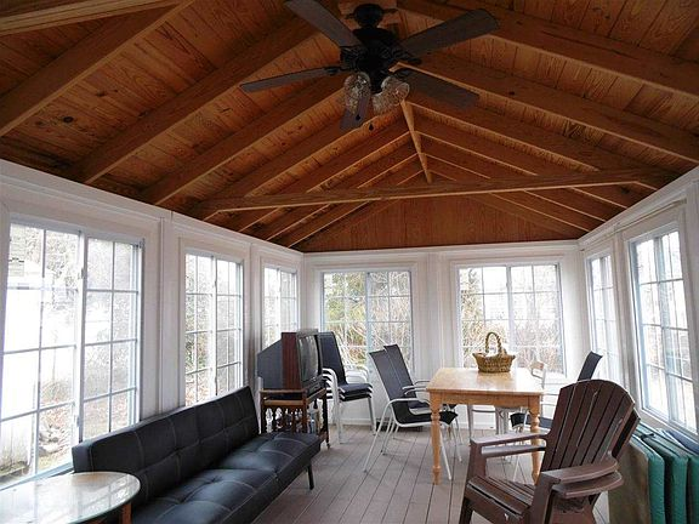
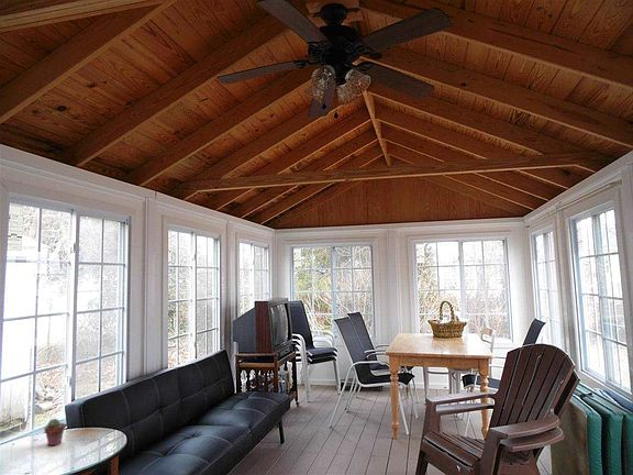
+ potted succulent (54, 430)
